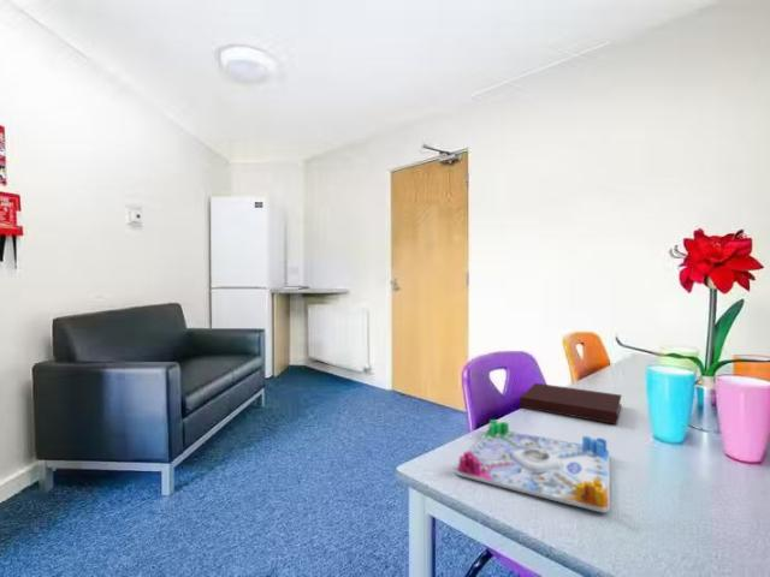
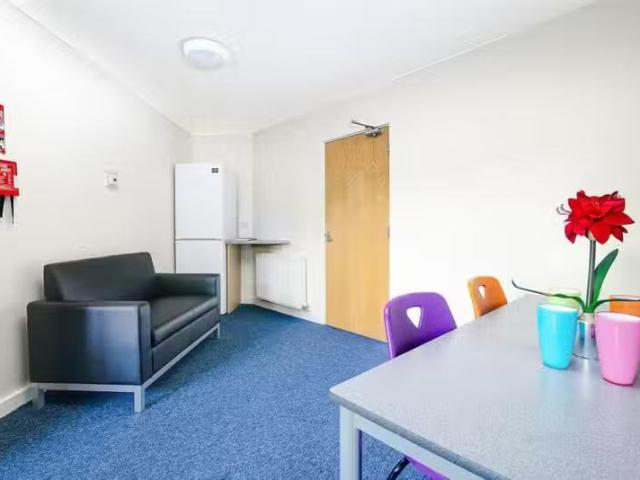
- board game (535, 454)
- notebook (570, 400)
